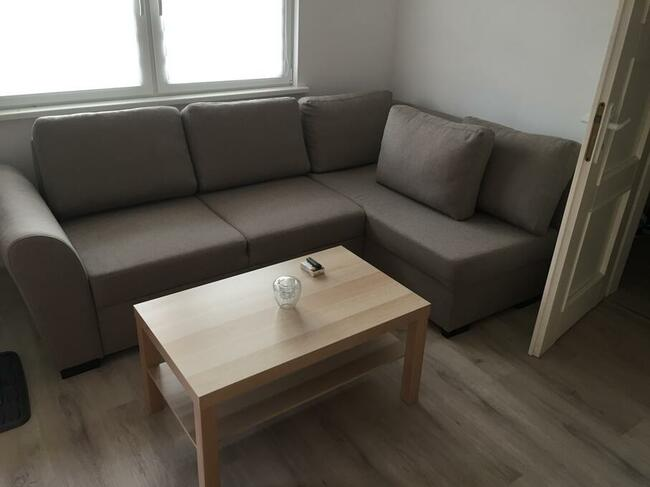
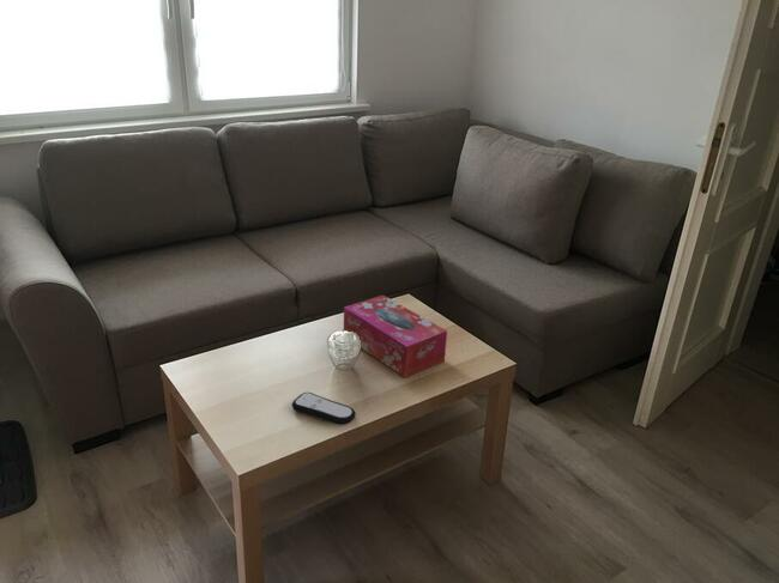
+ tissue box (393, 333)
+ remote control (324, 408)
